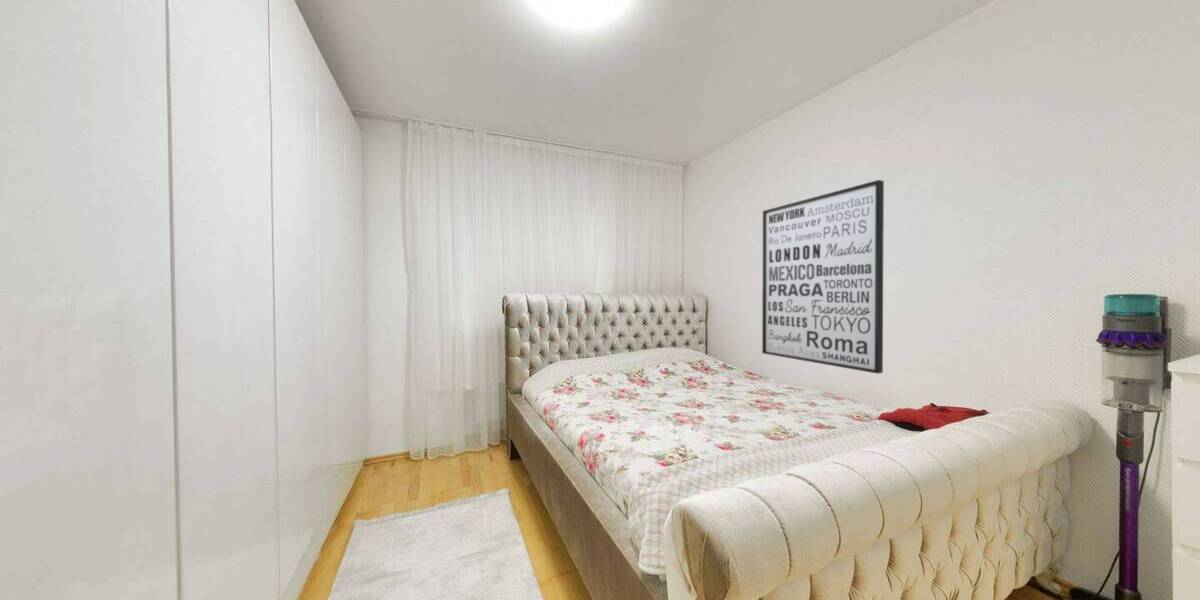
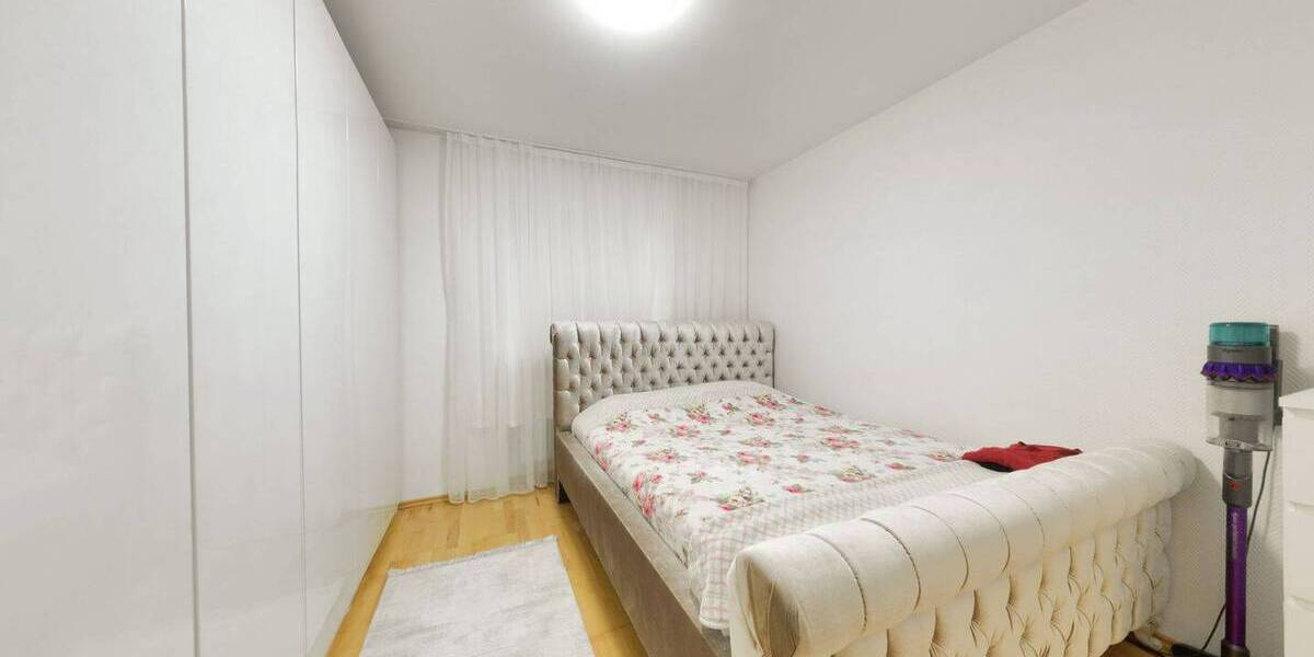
- wall art (813, 280)
